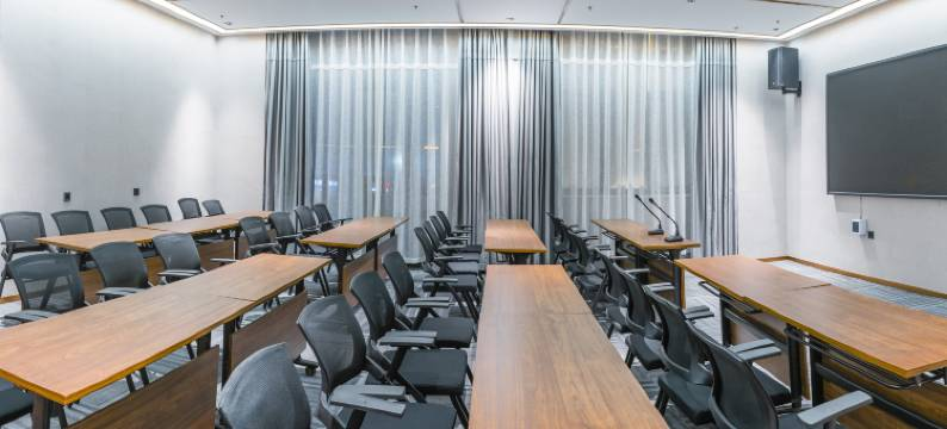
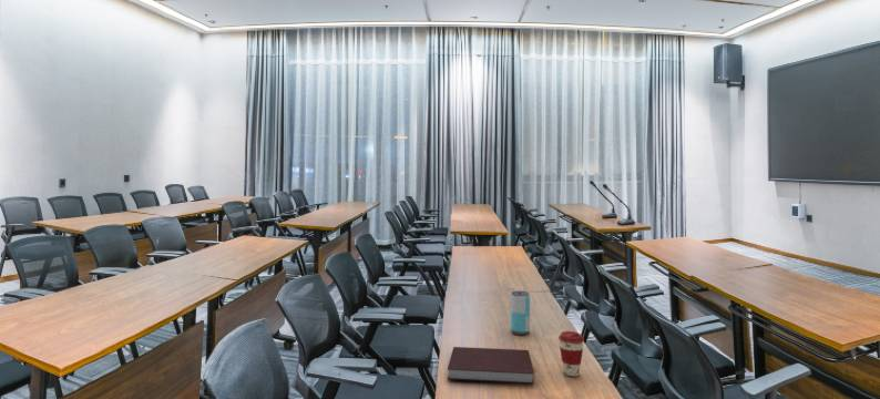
+ coffee cup (571, 354)
+ notebook (490, 364)
+ beverage can (520, 311)
